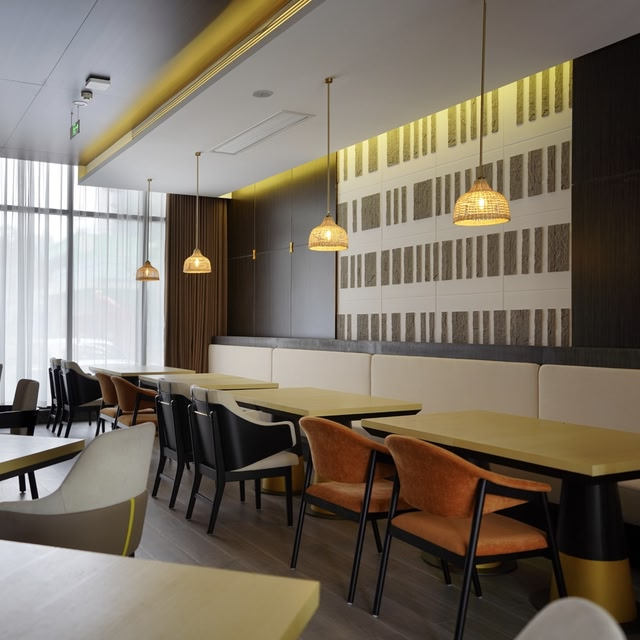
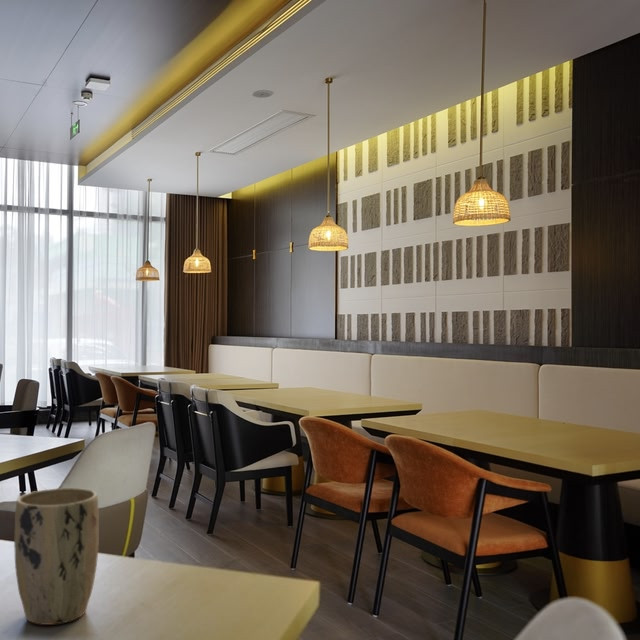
+ plant pot (56, 555)
